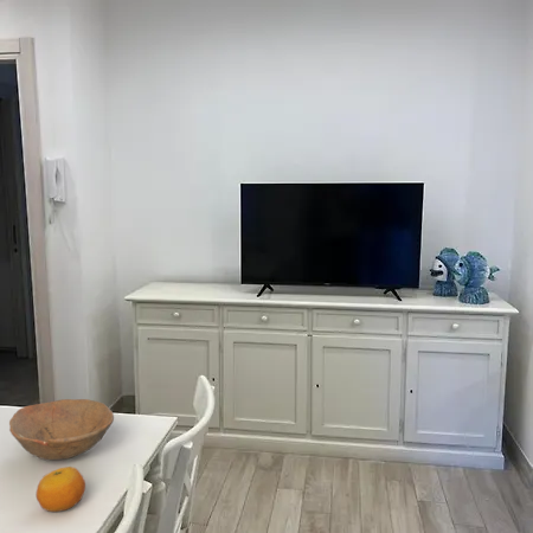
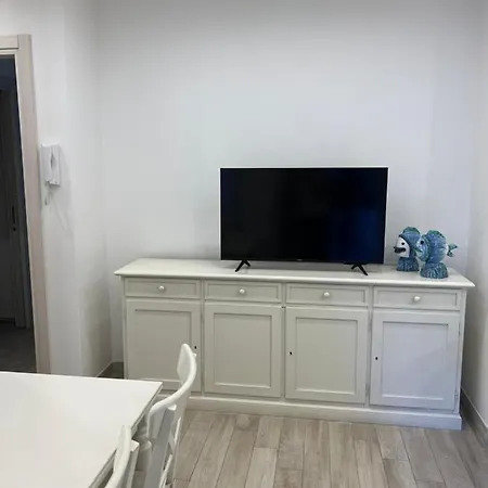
- fruit (60, 488)
- bowl (63, 434)
